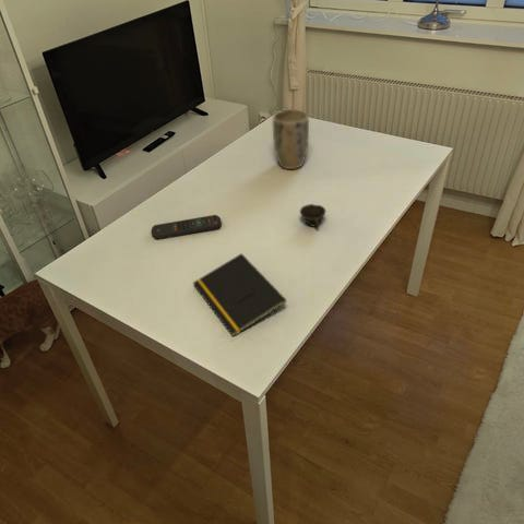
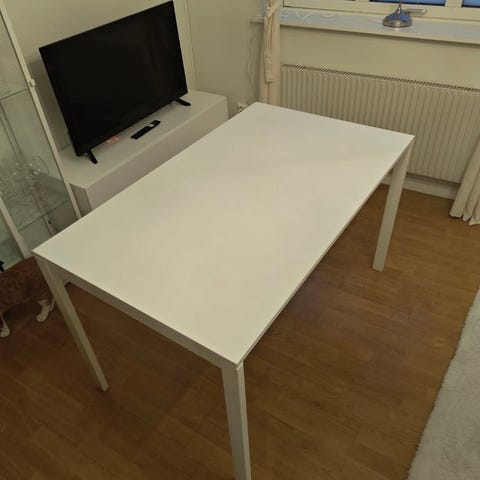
- cup (312, 217)
- notepad (237, 291)
- plant pot (290, 140)
- remote control (186, 226)
